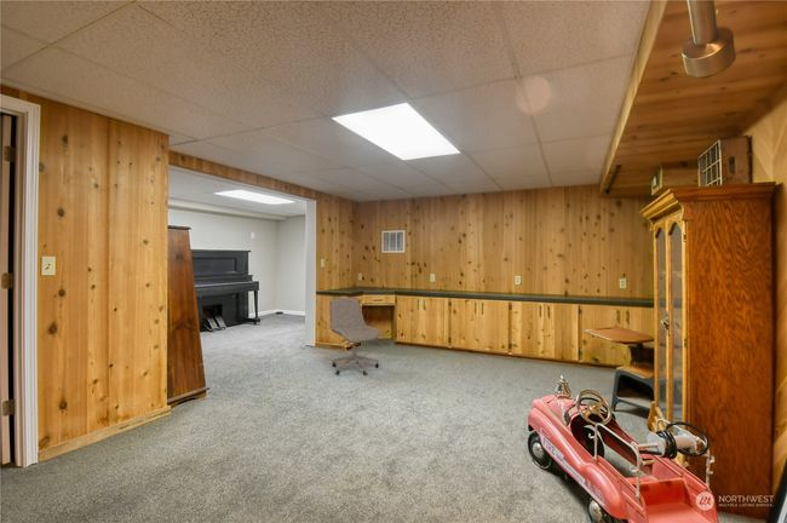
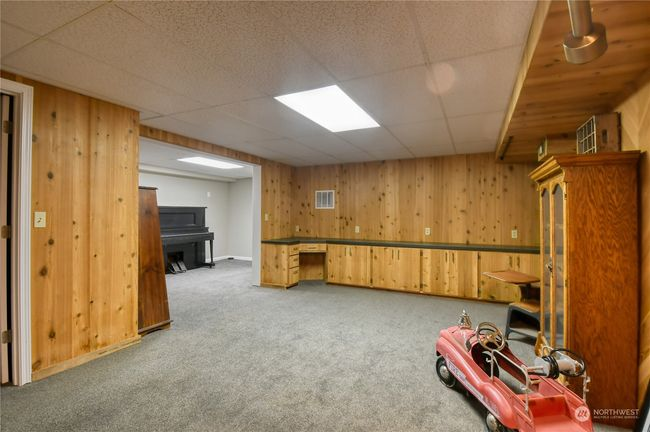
- office chair (354, 333)
